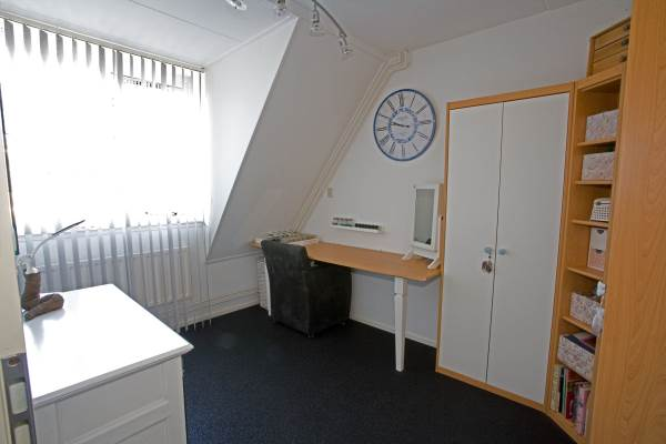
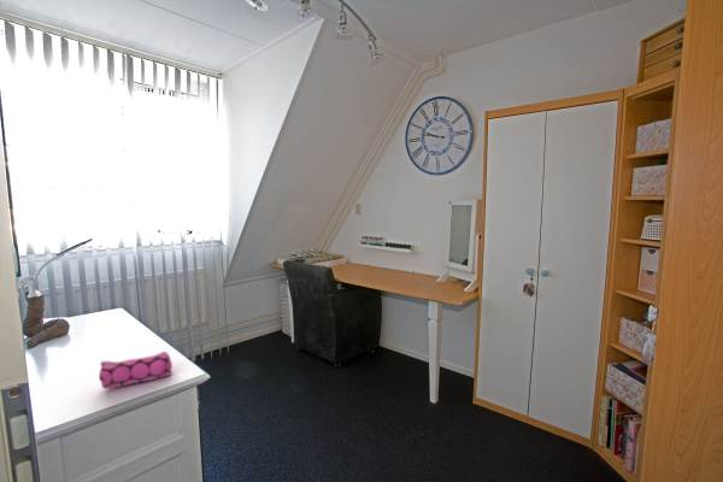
+ pencil case (136, 368)
